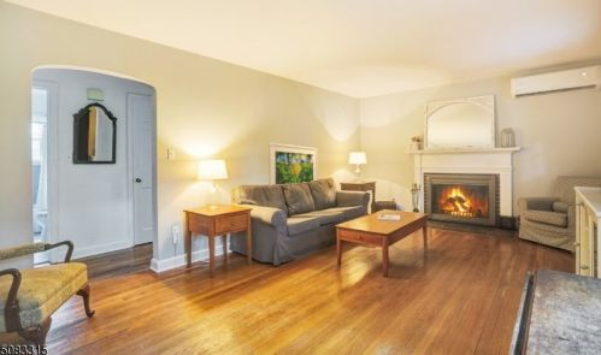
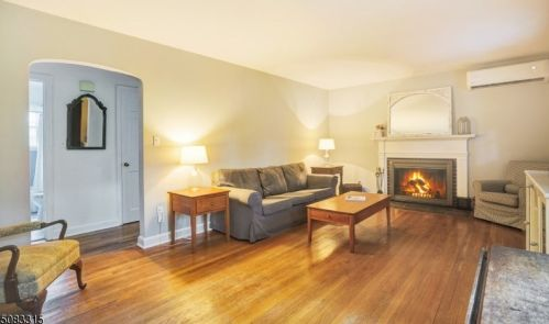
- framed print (295, 170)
